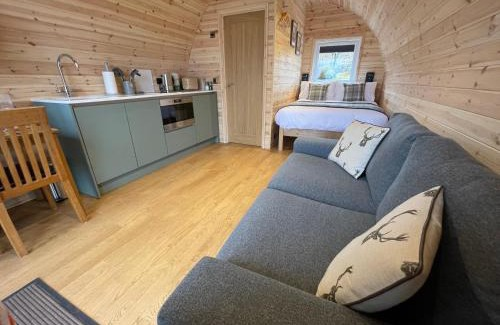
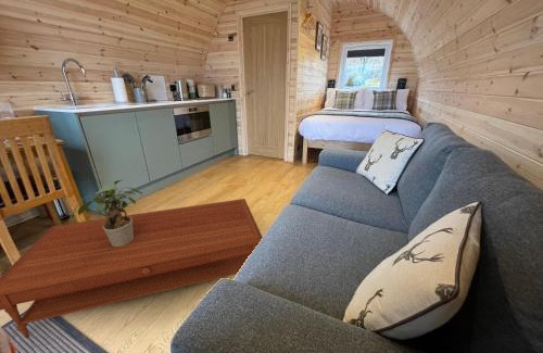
+ potted plant (116, 210)
+ coffee table (157, 254)
